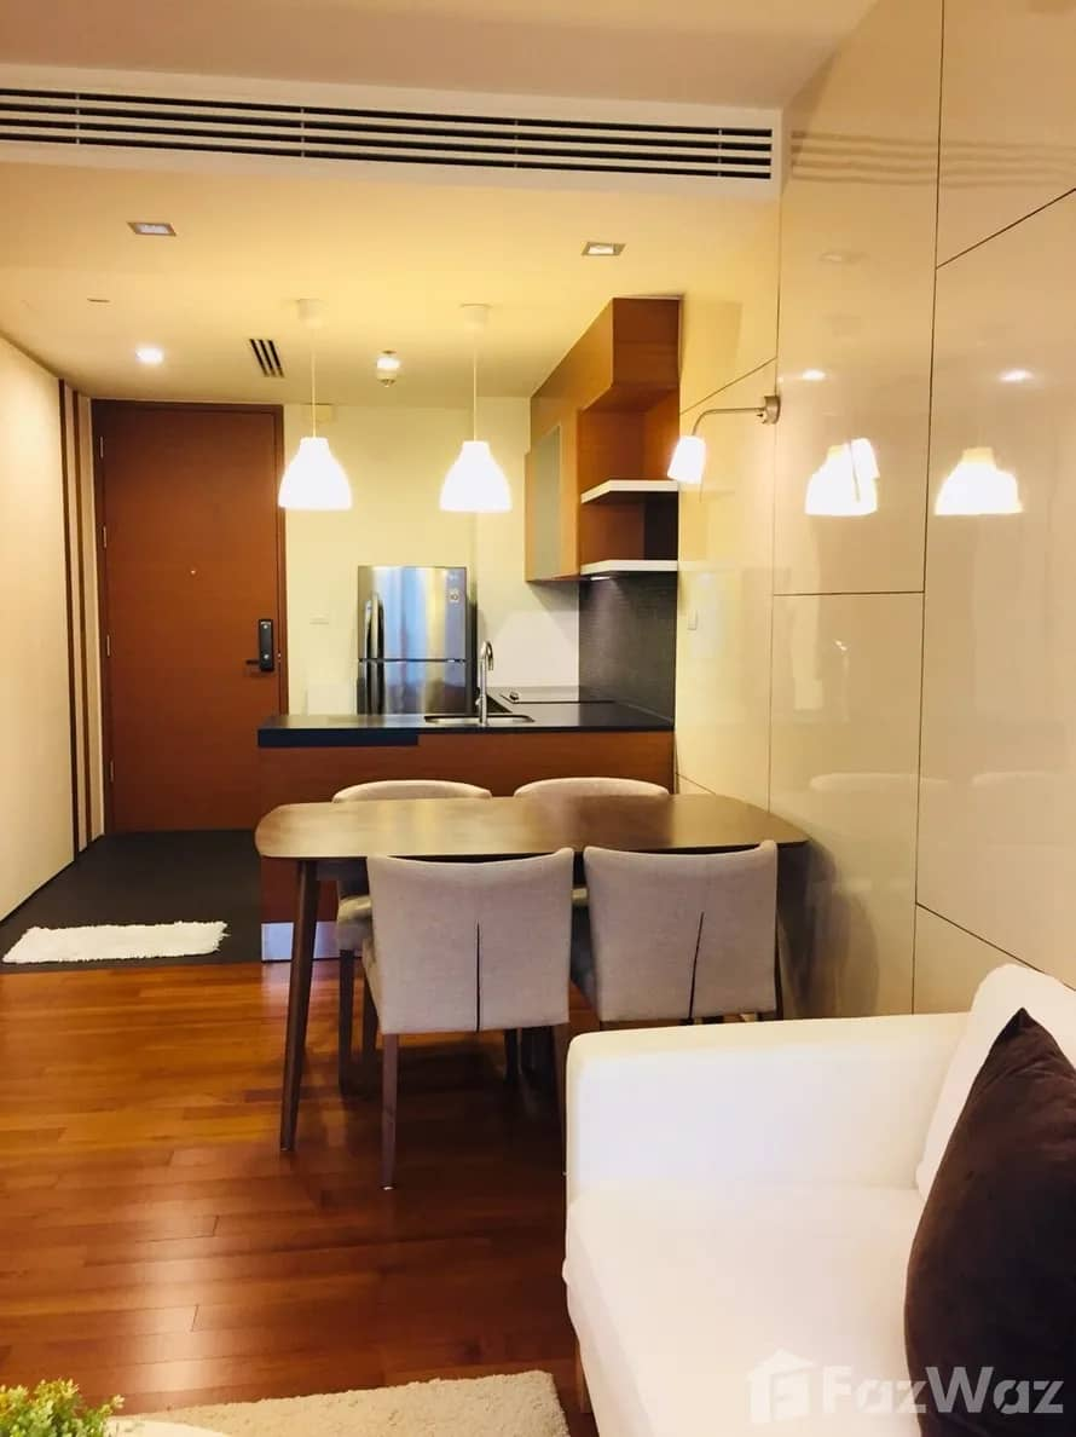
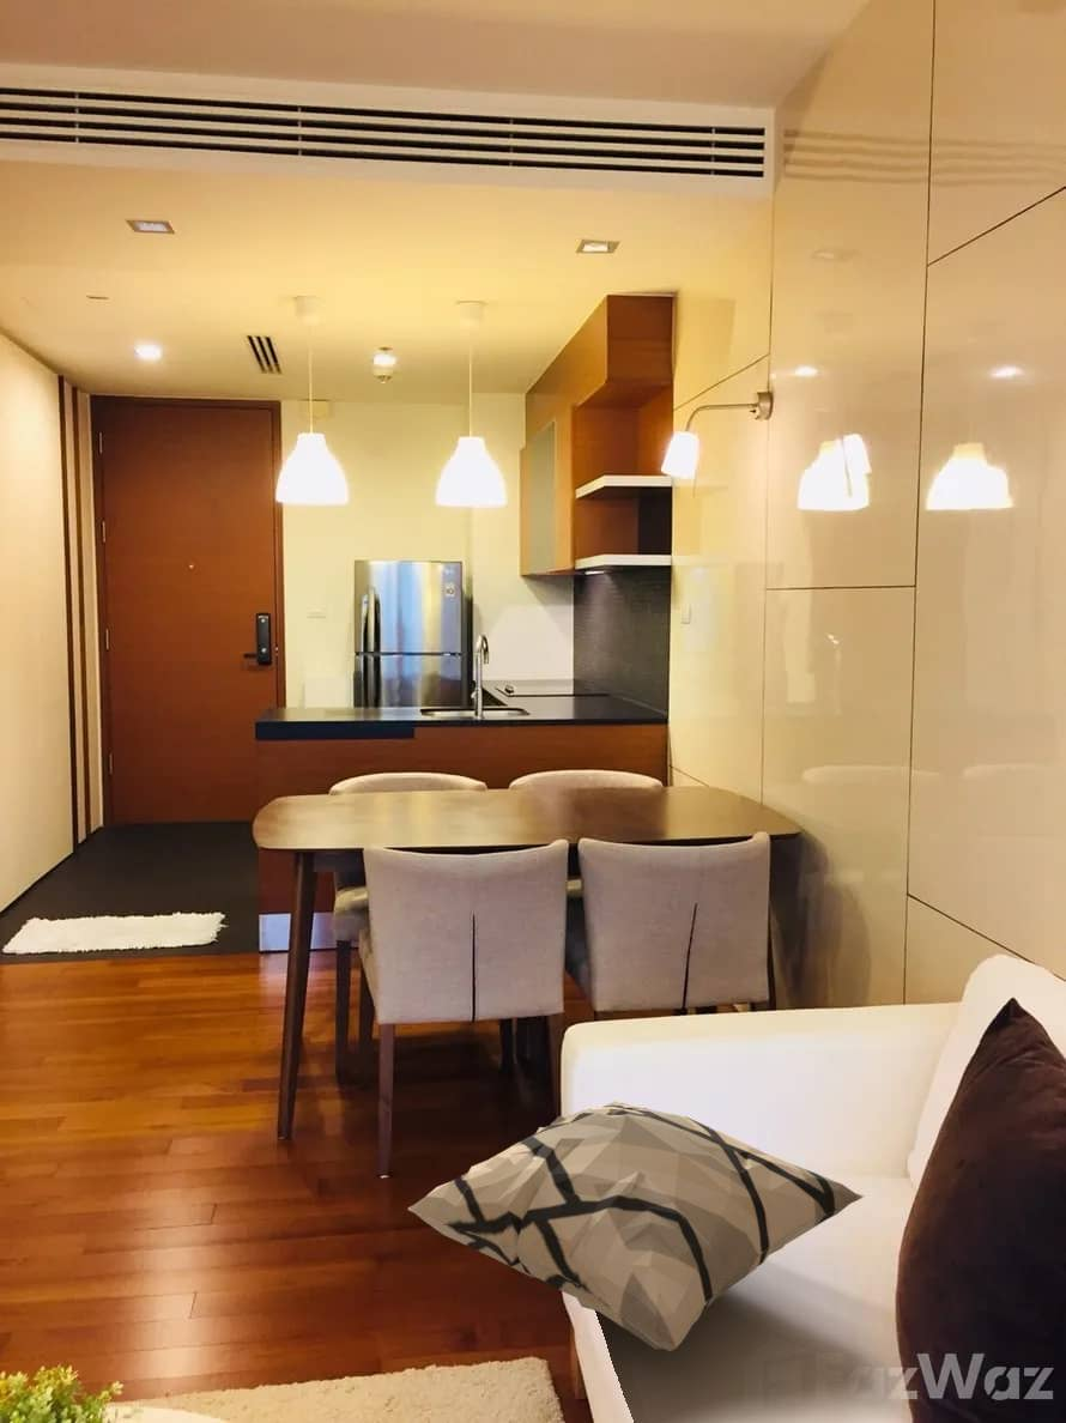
+ decorative pillow (636, 1201)
